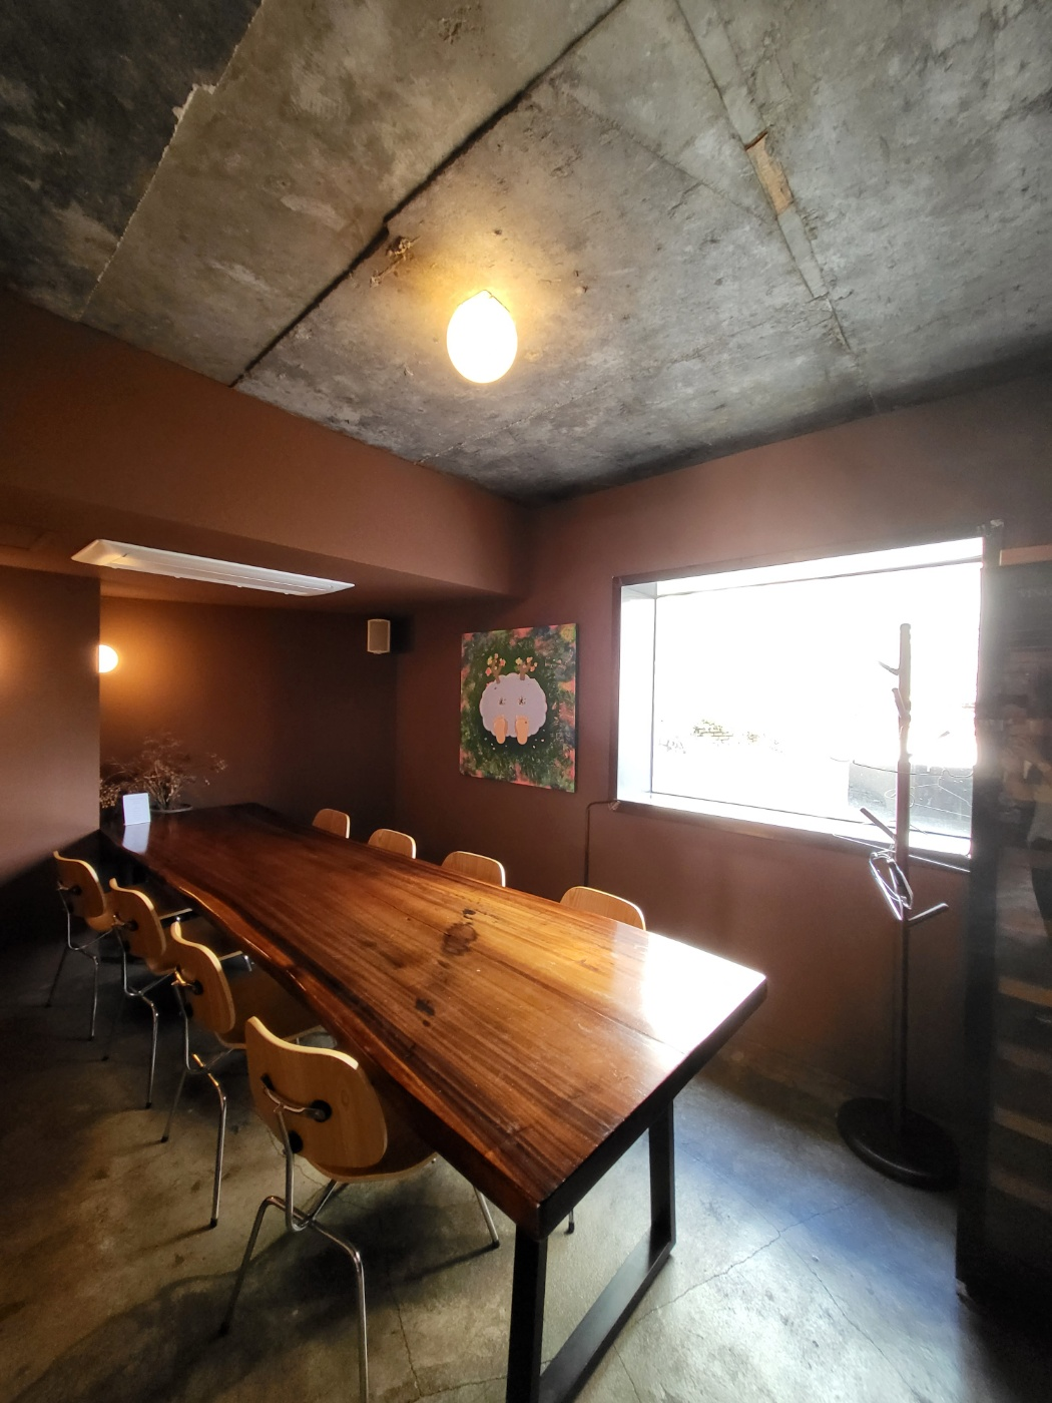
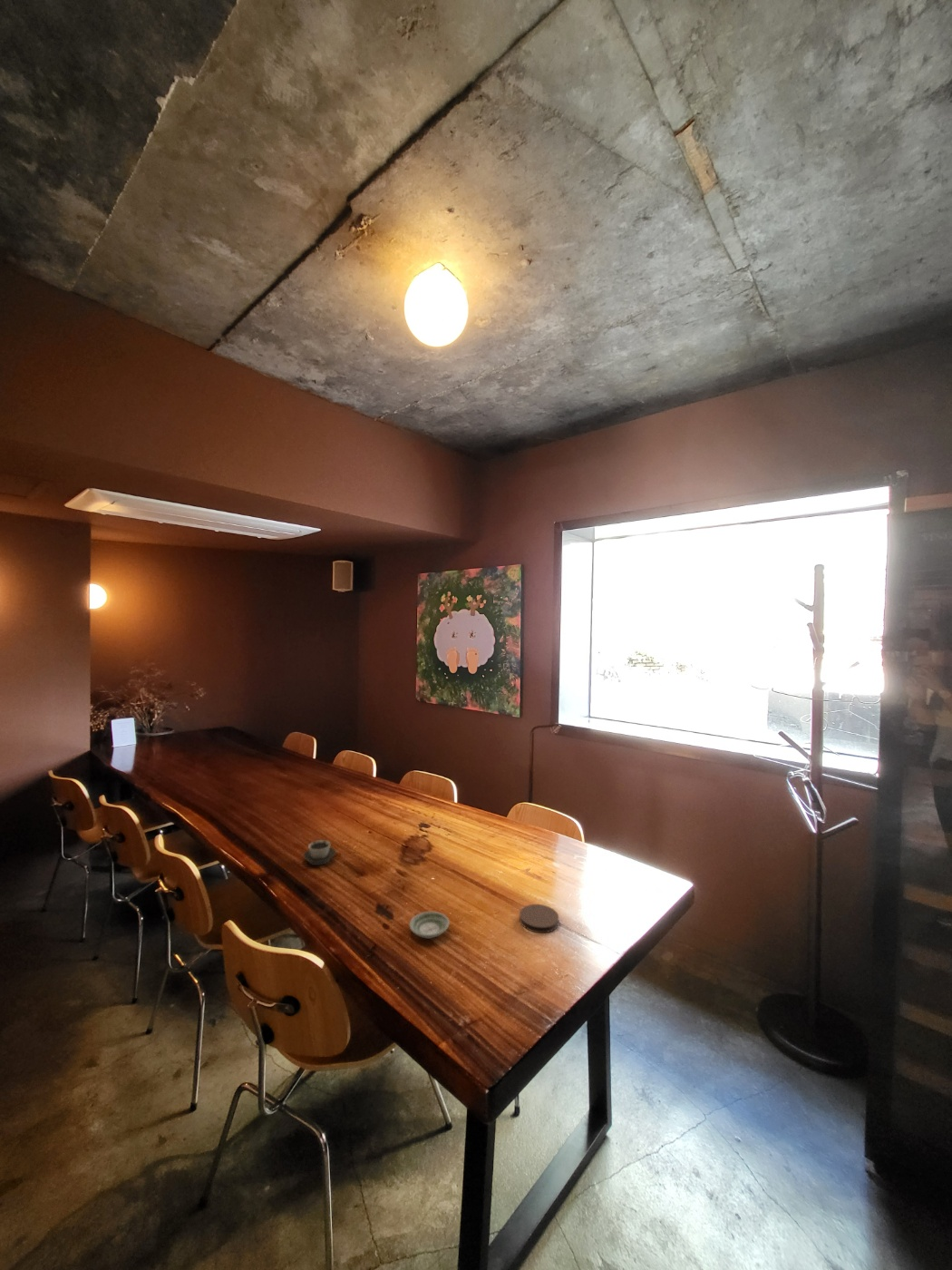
+ coaster (539, 917)
+ cup (319, 852)
+ saucer (429, 927)
